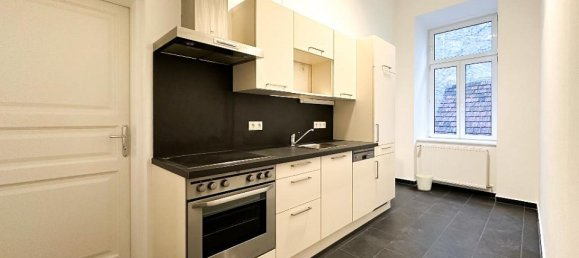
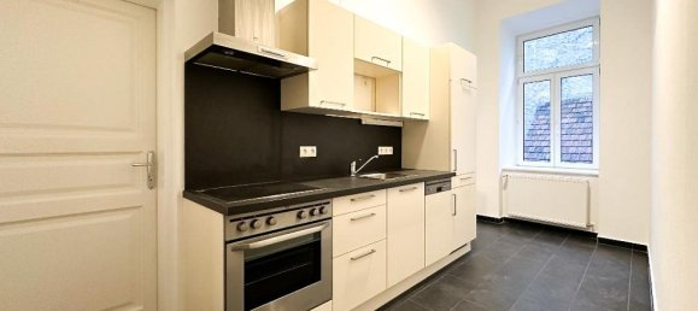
- bucket (424, 180)
